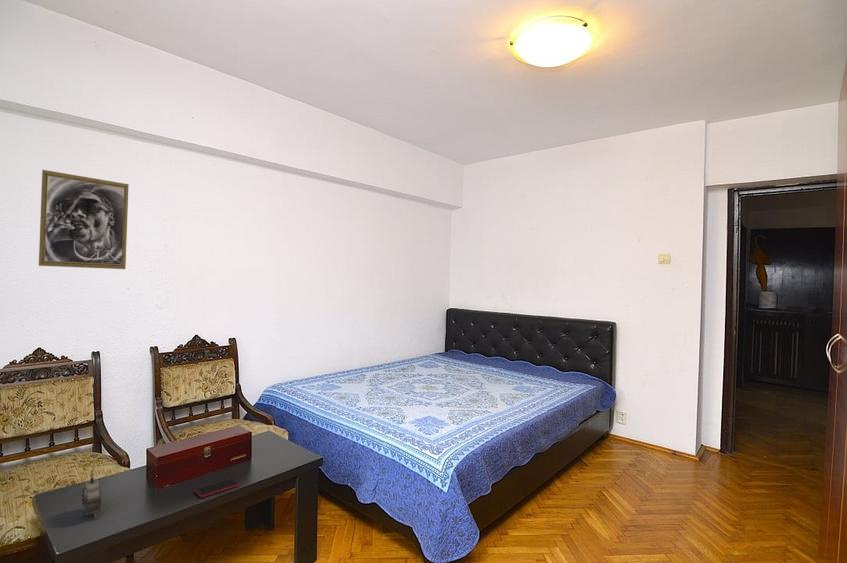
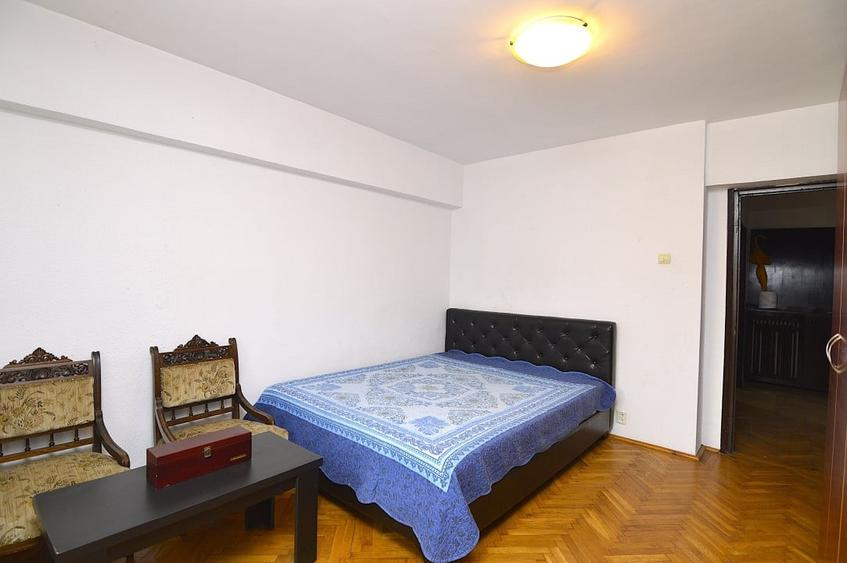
- smartphone (217, 487)
- portrait (86, 222)
- alarm clock (91, 492)
